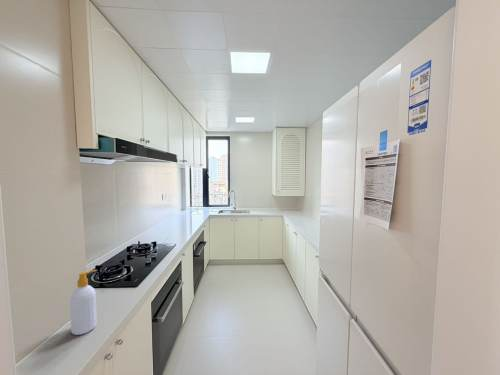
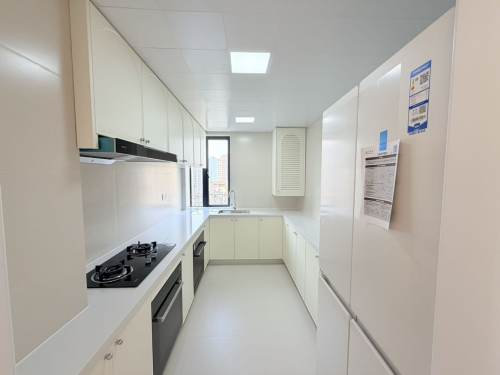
- soap bottle (84, 300)
